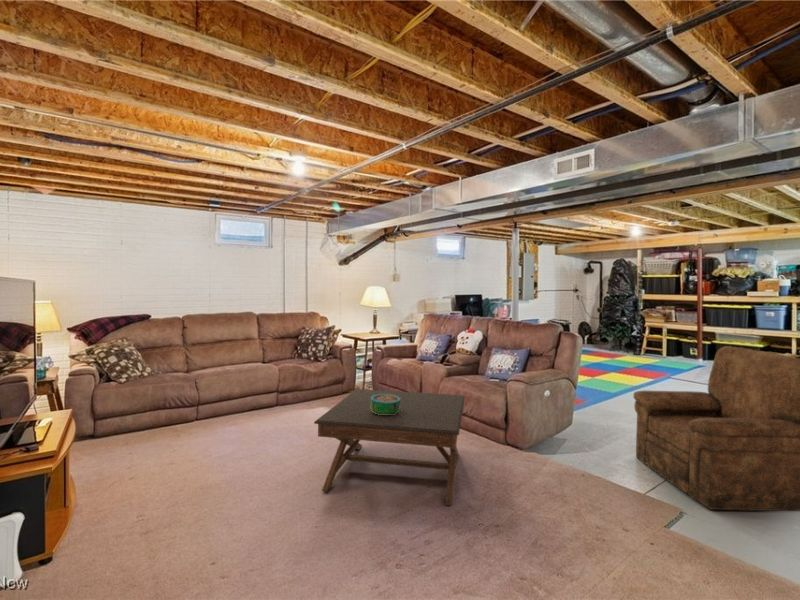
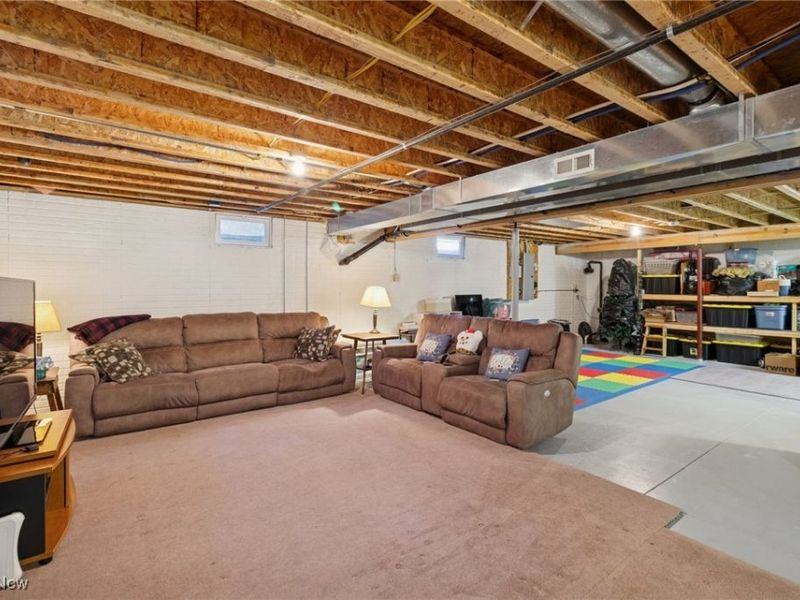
- armchair (718, 415)
- coffee table (397, 438)
- decorative bowl (385, 404)
